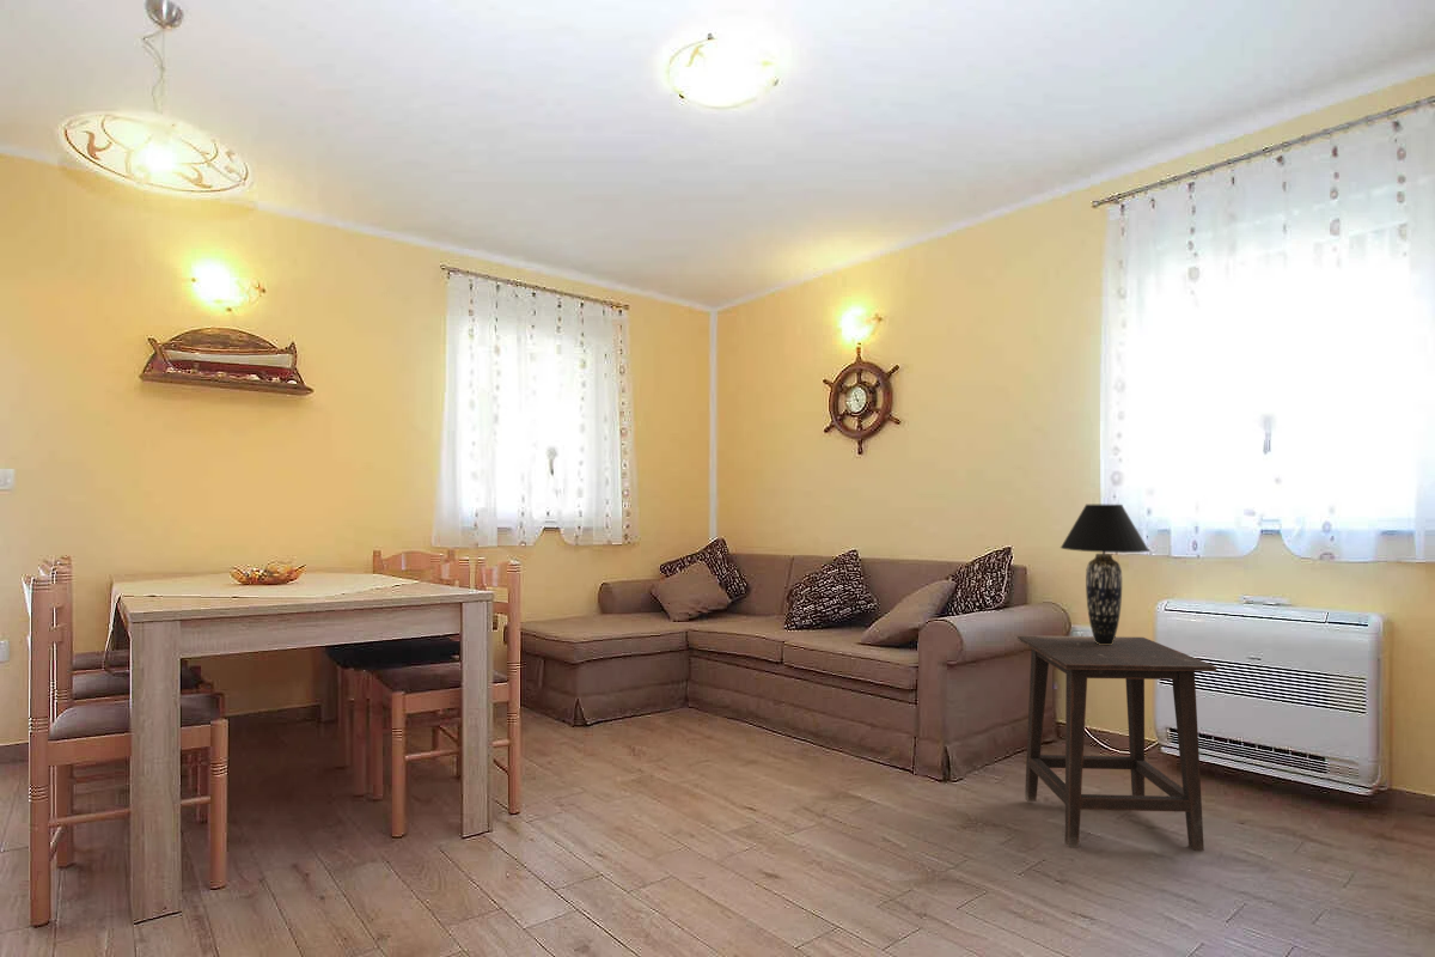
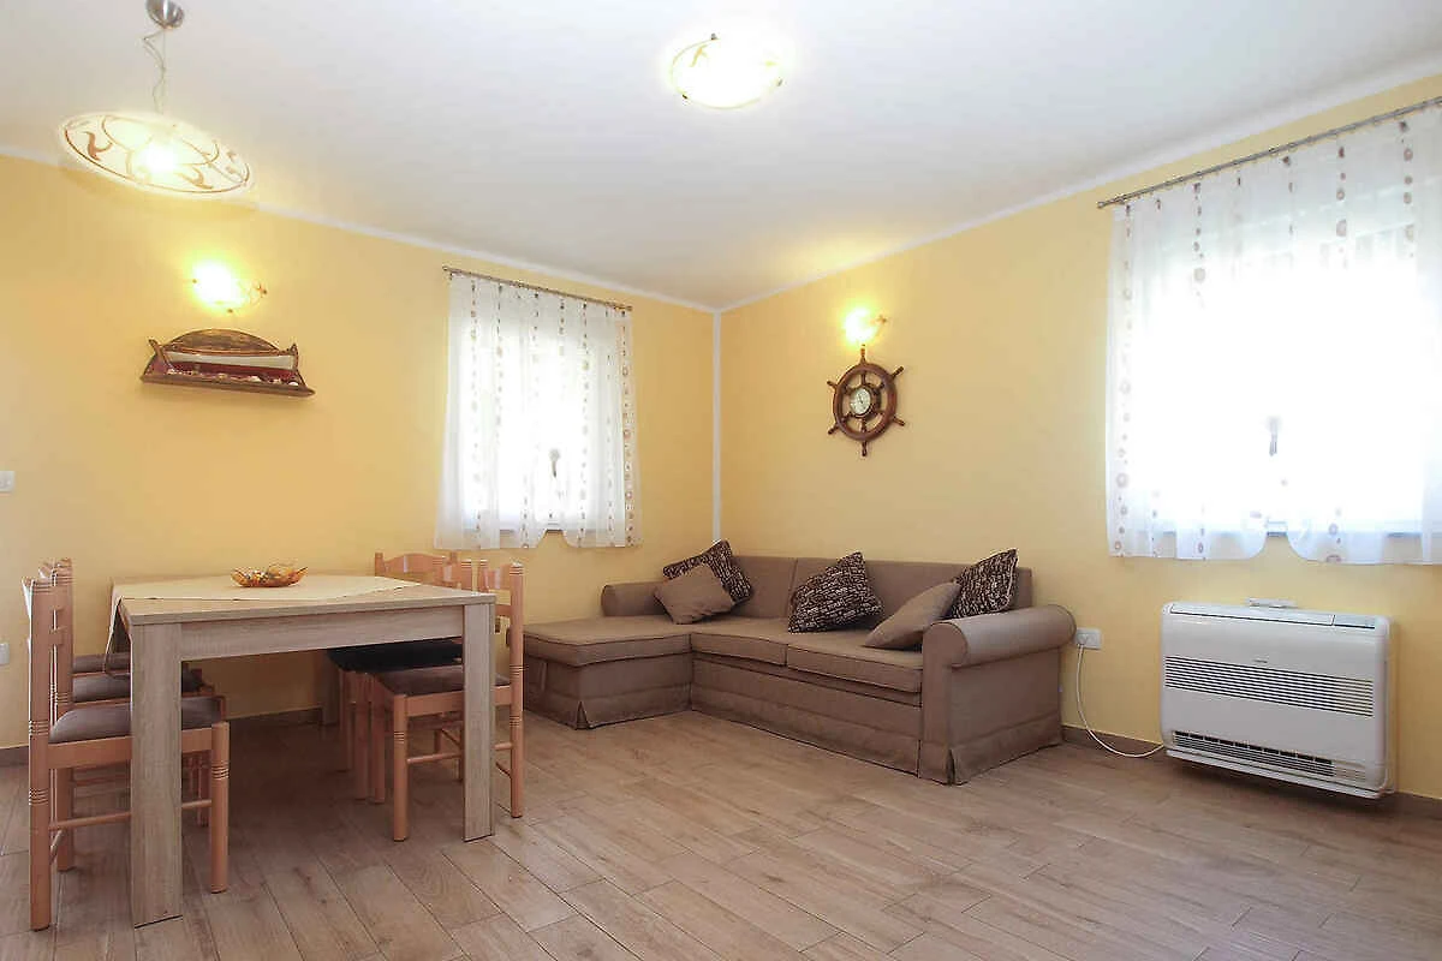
- side table (1107, 756)
- table lamp (1104, 573)
